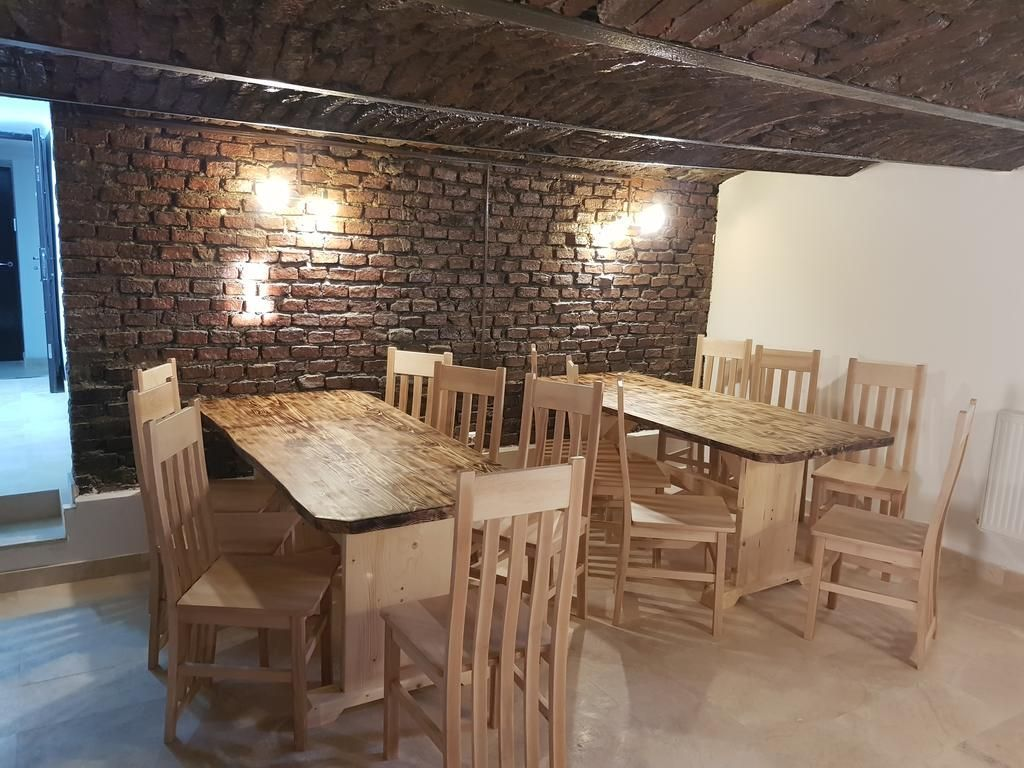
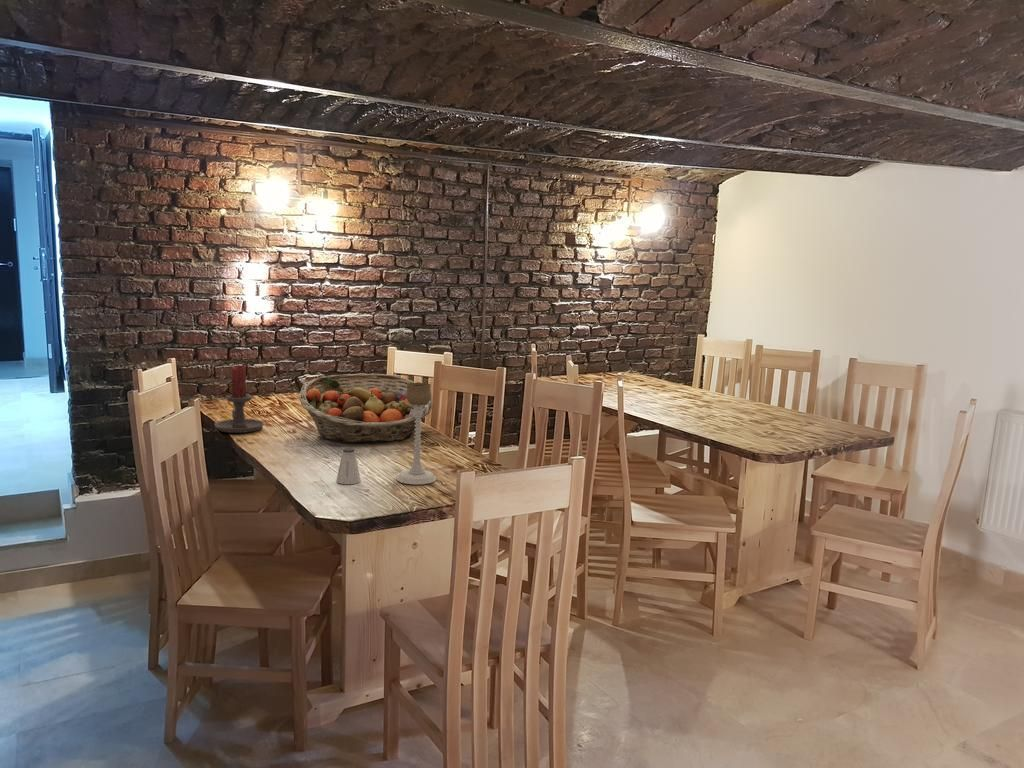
+ candle holder (417, 431)
+ fruit basket (366, 407)
+ saltshaker (348, 464)
+ candle holder (238, 396)
